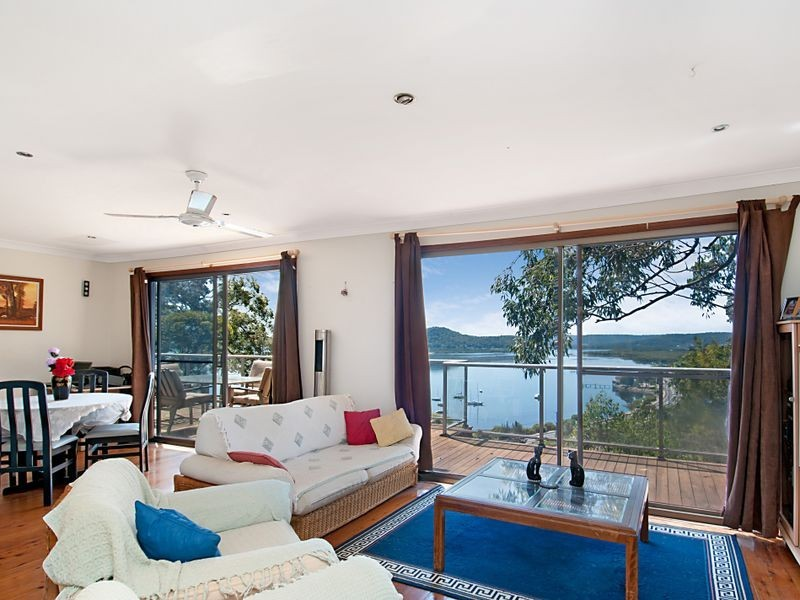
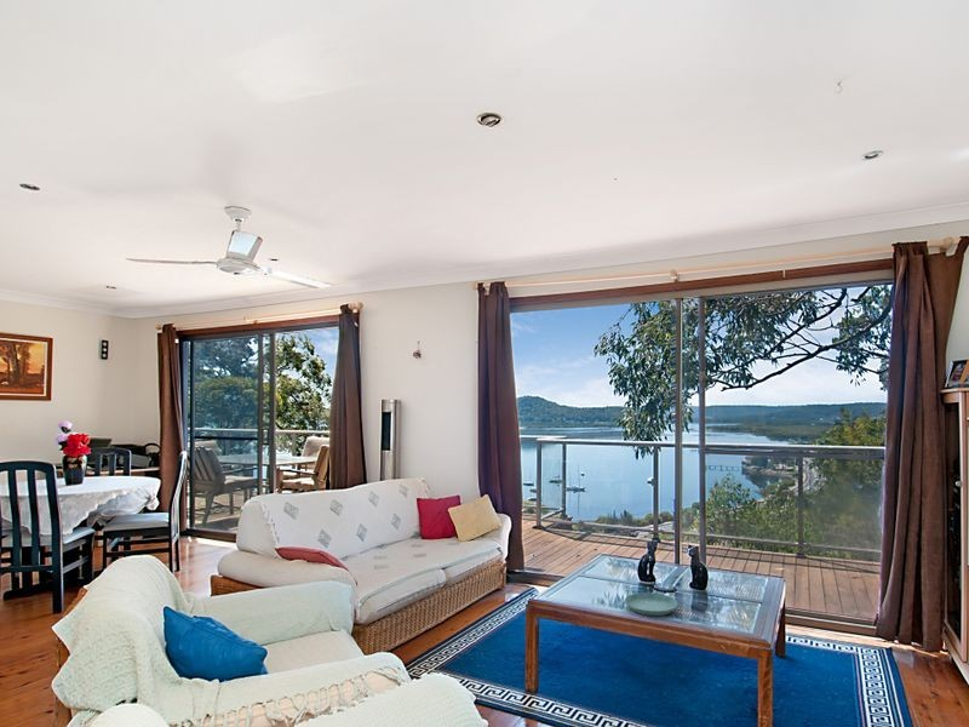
+ saucer (650, 605)
